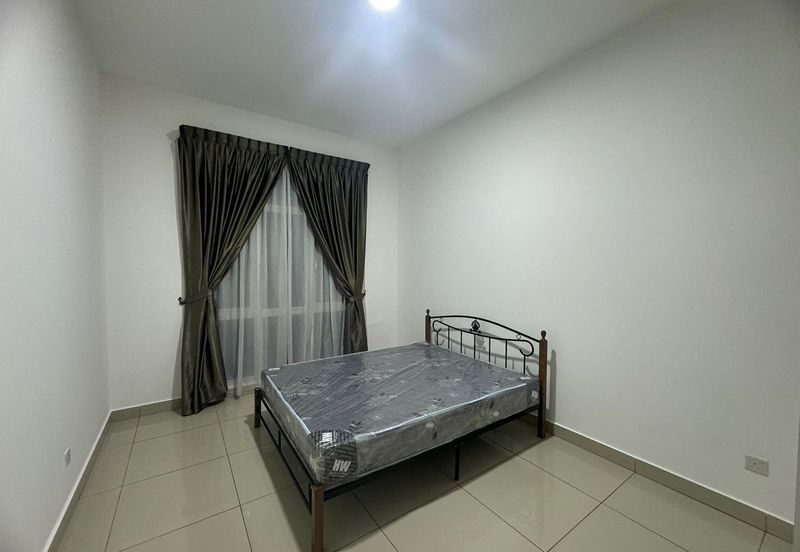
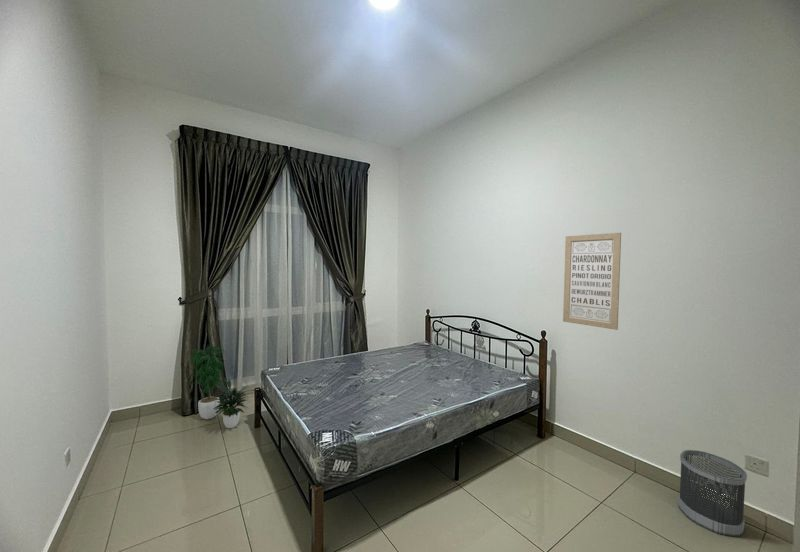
+ potted plant (217, 382)
+ wall art (590, 280)
+ wastebasket (710, 490)
